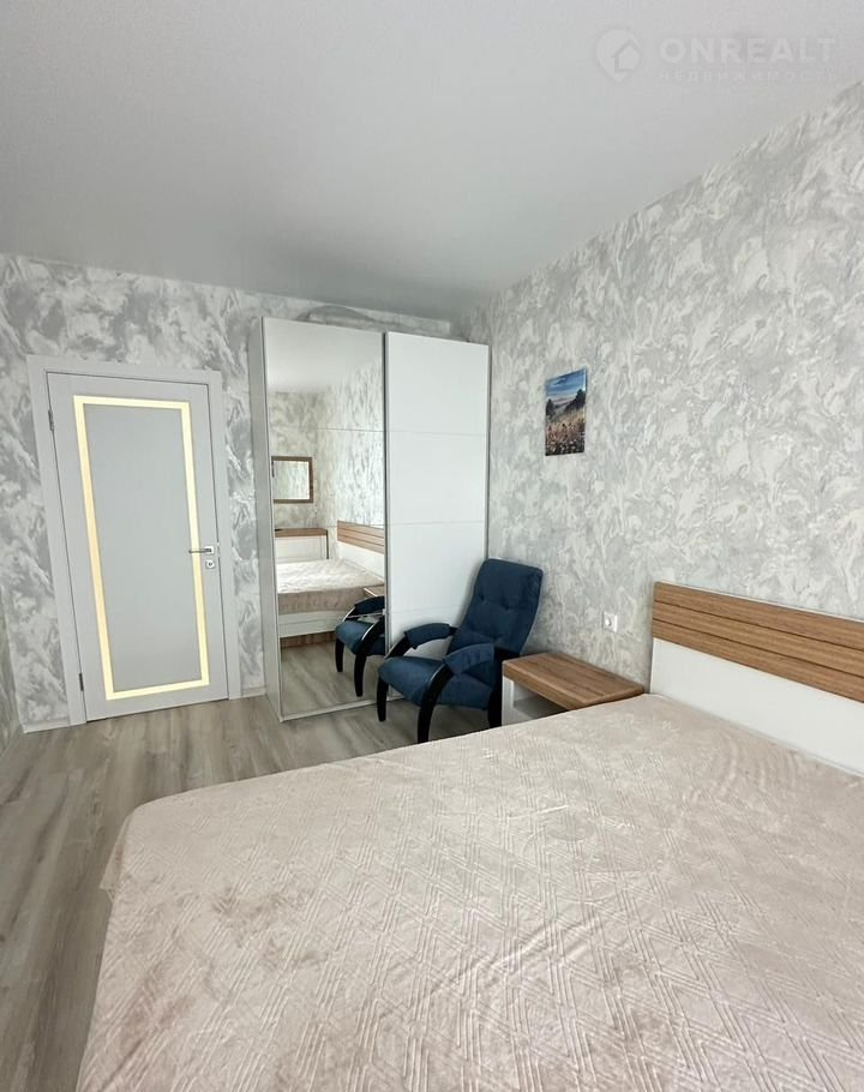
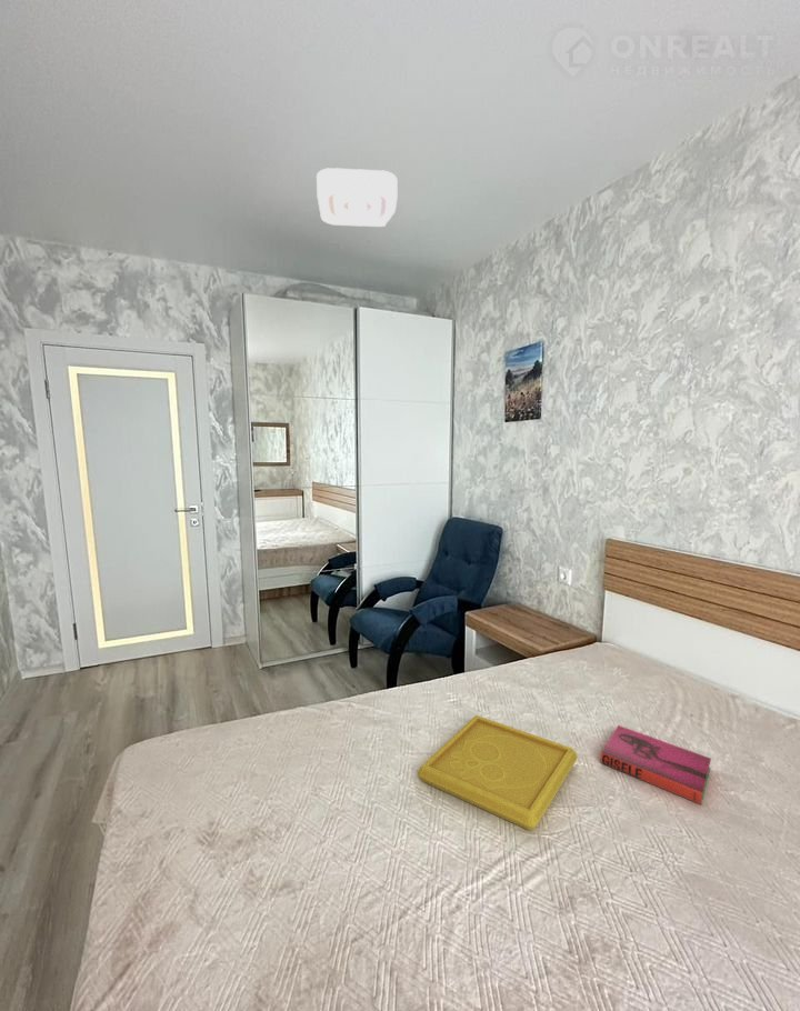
+ serving tray (499, 764)
+ ceiling light (357, 198)
+ hardback book (654, 761)
